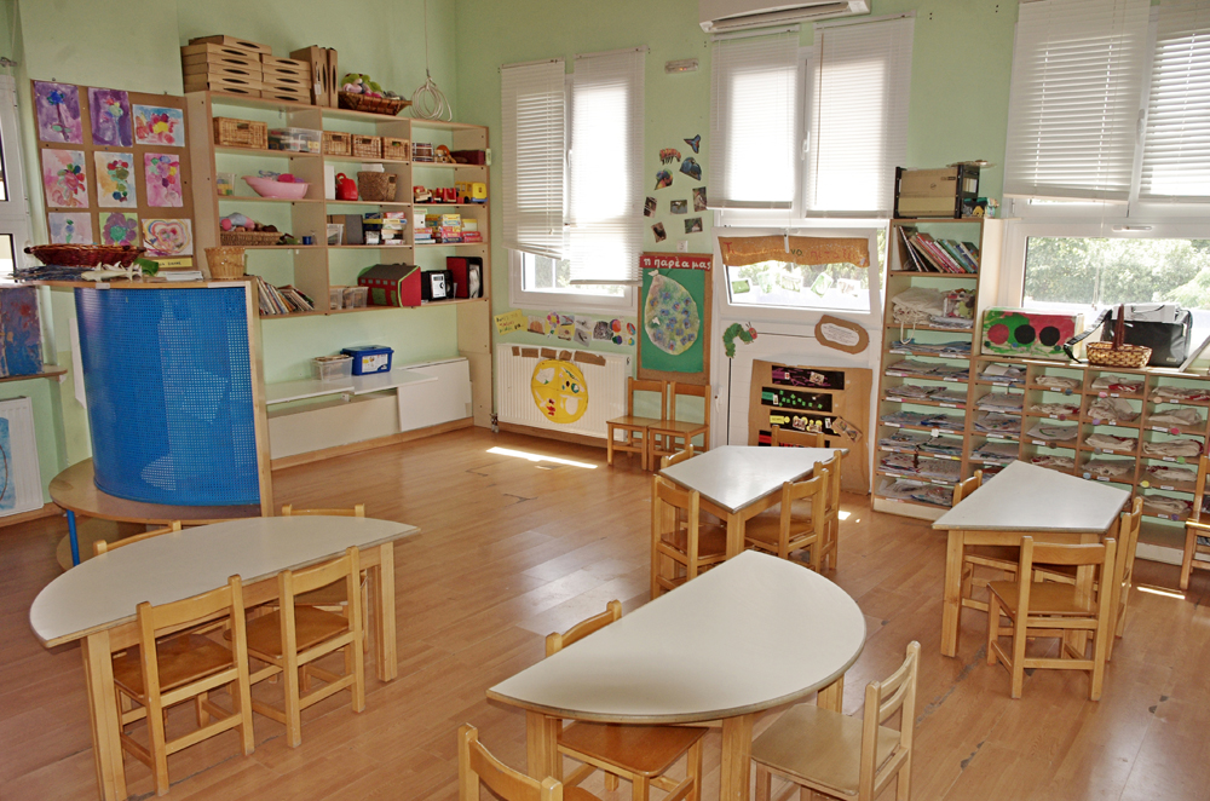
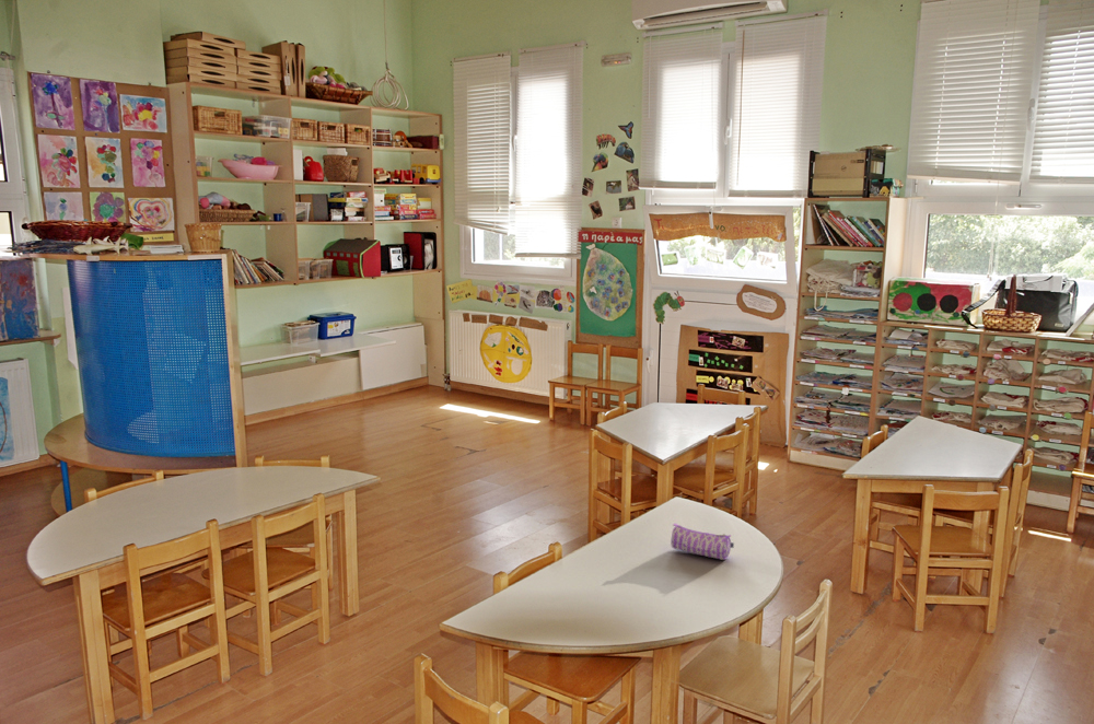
+ pencil case (700, 541)
